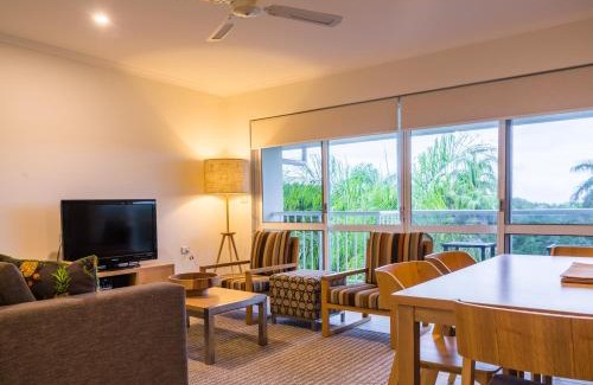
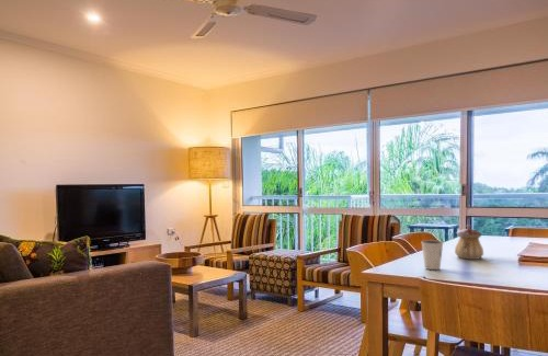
+ dixie cup (432, 254)
+ teapot (468, 241)
